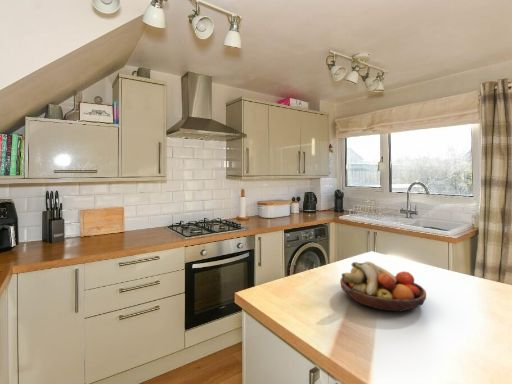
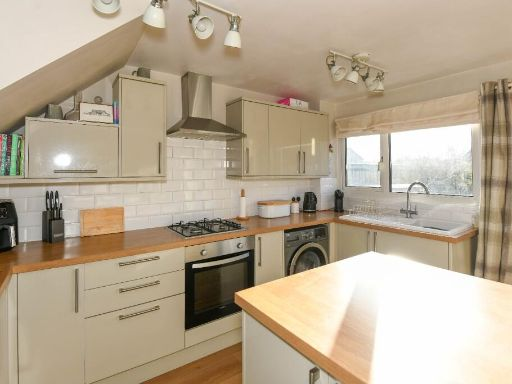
- fruit bowl (380, 281)
